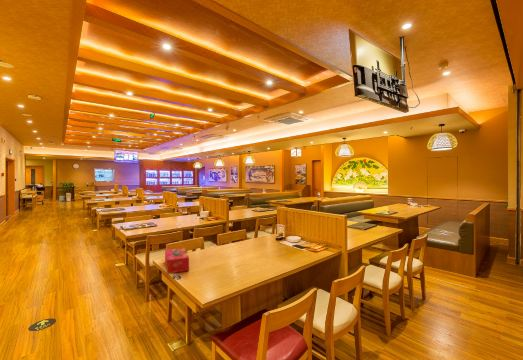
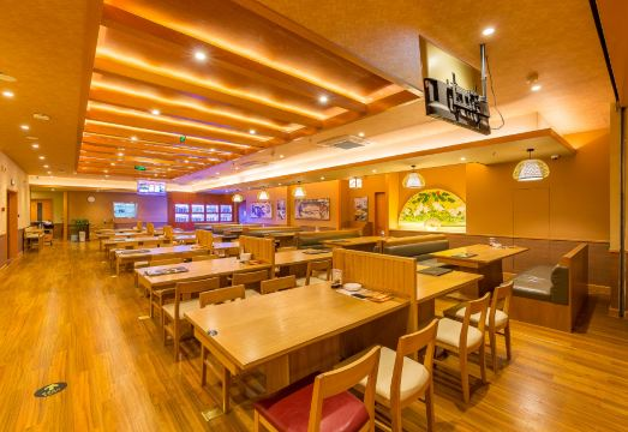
- tissue box (176, 259)
